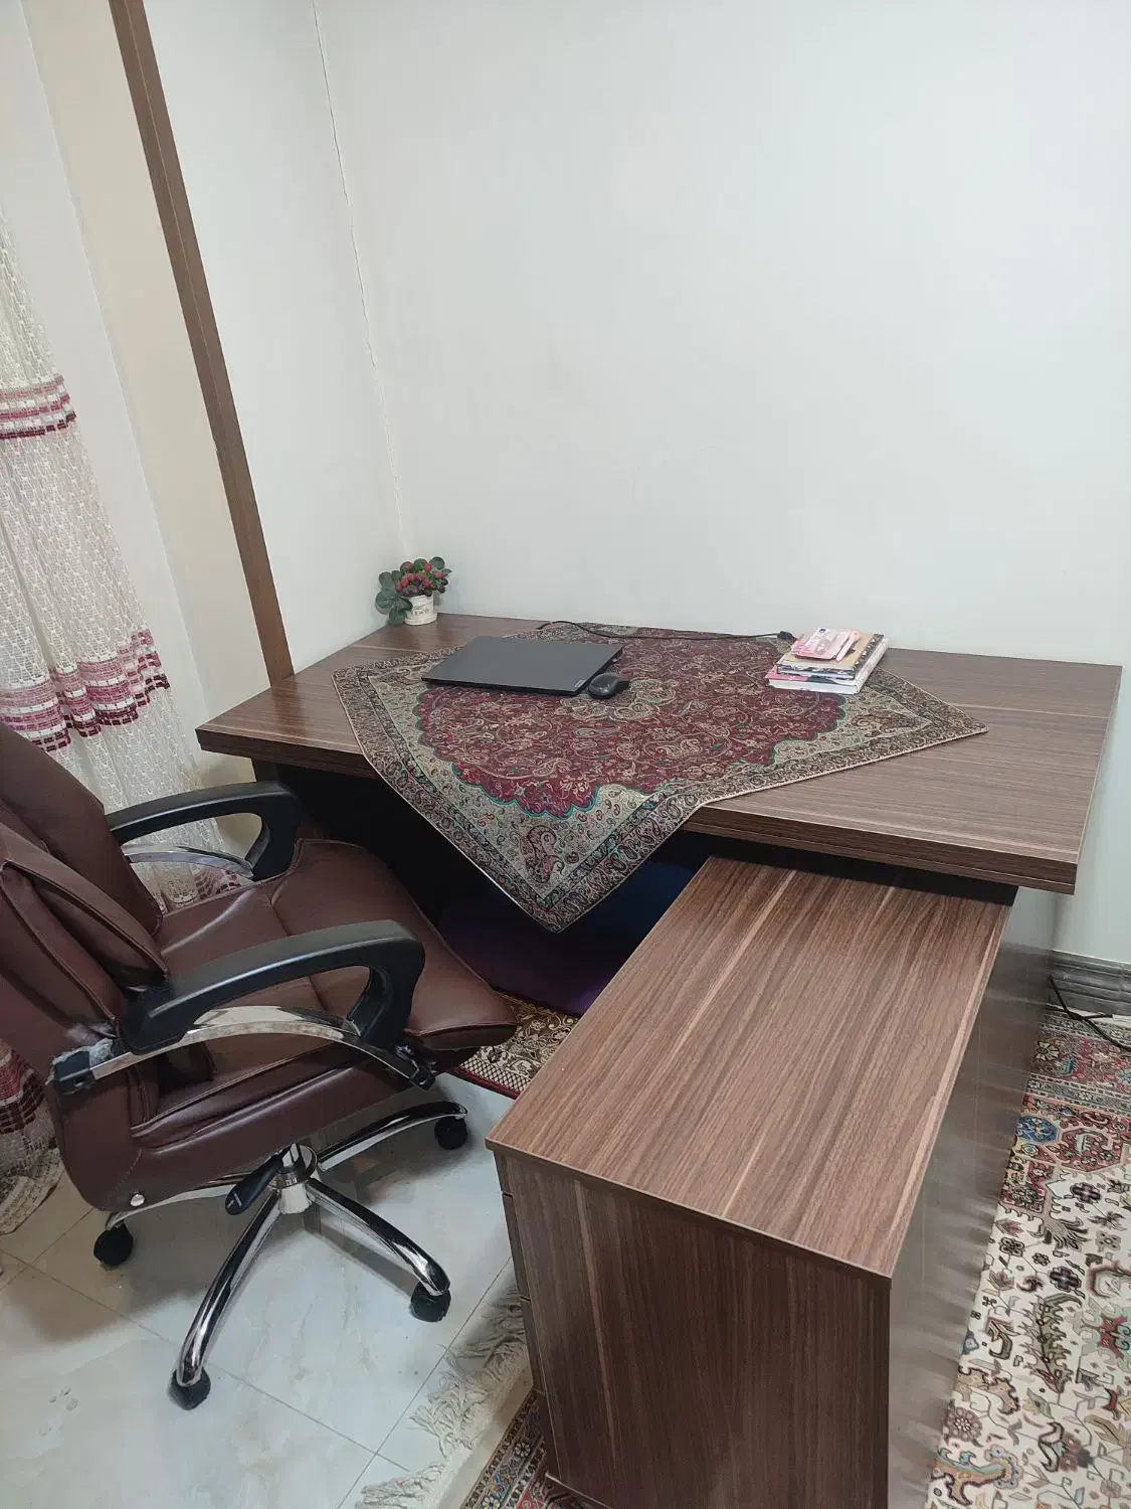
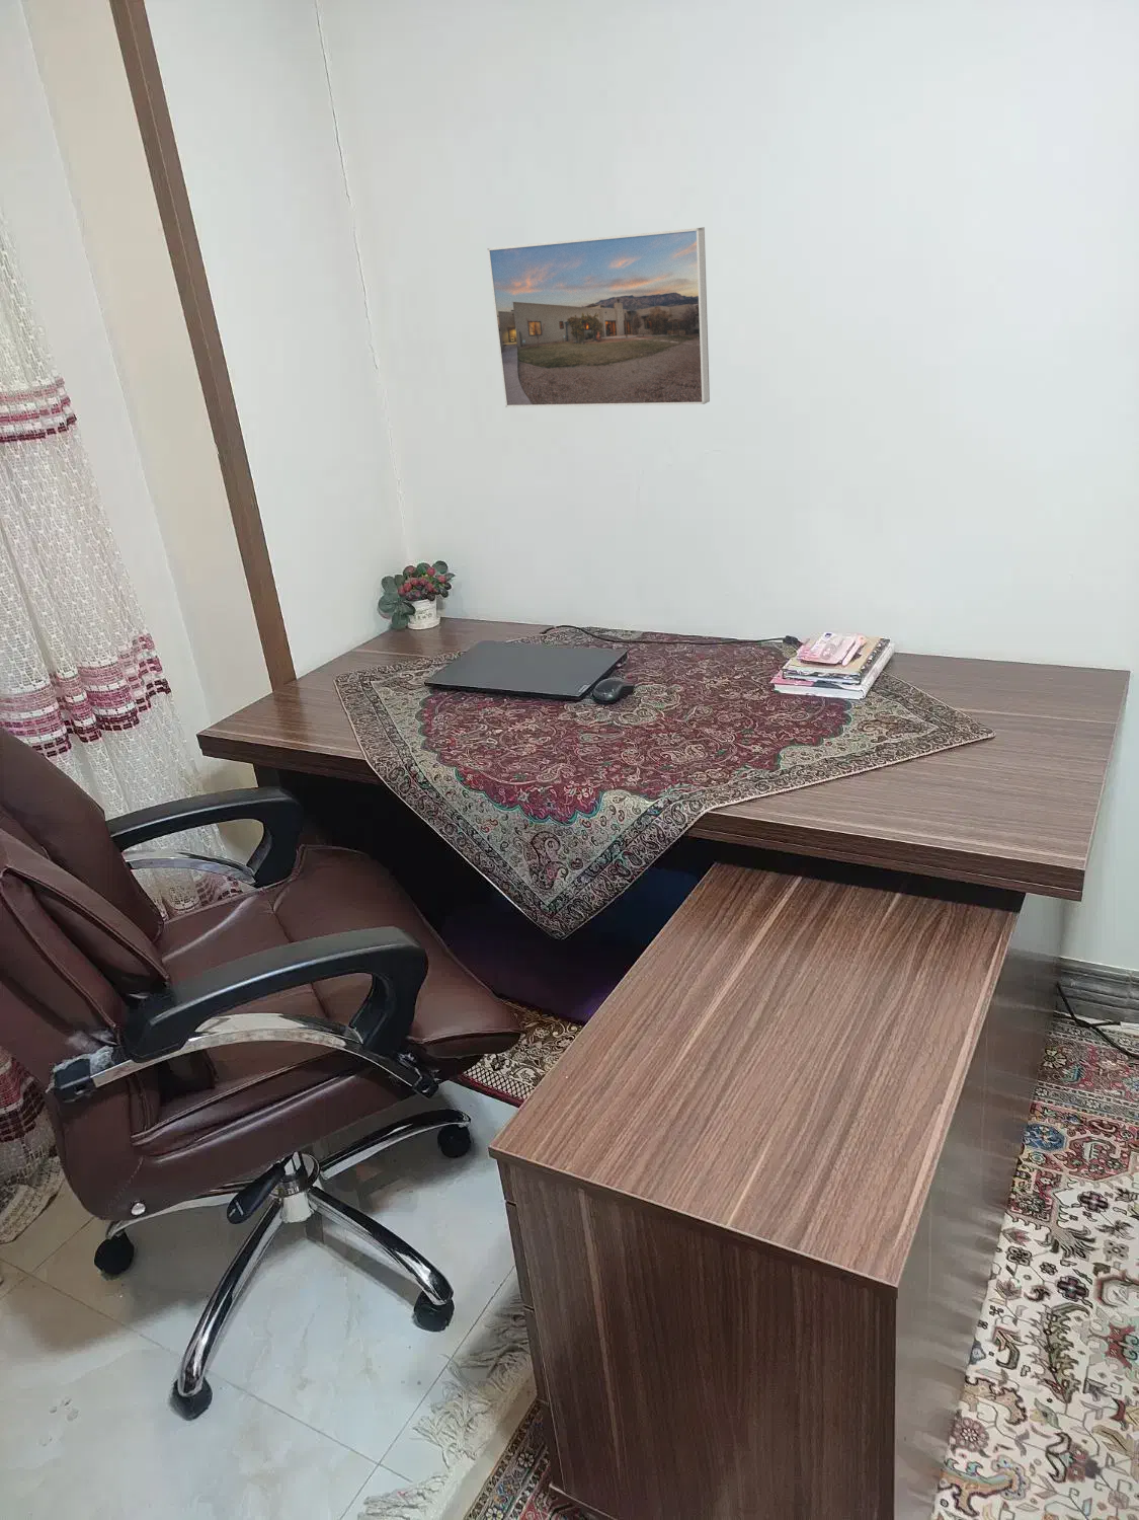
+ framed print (597, 323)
